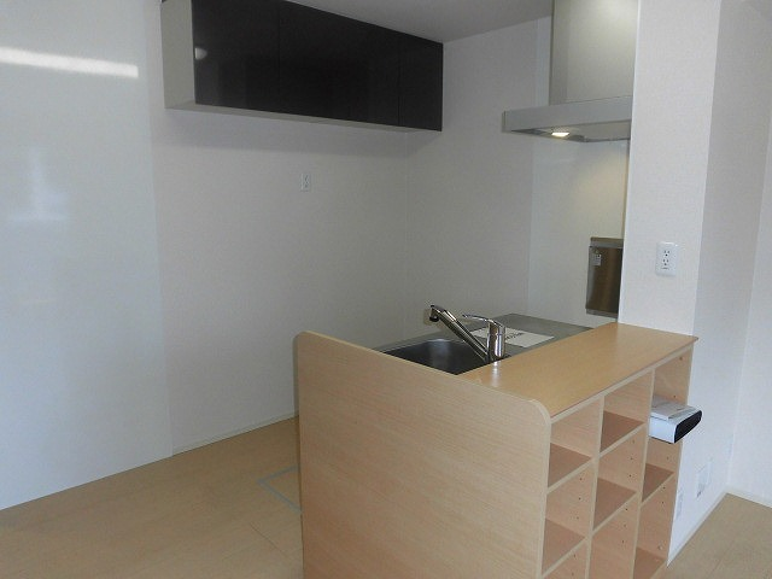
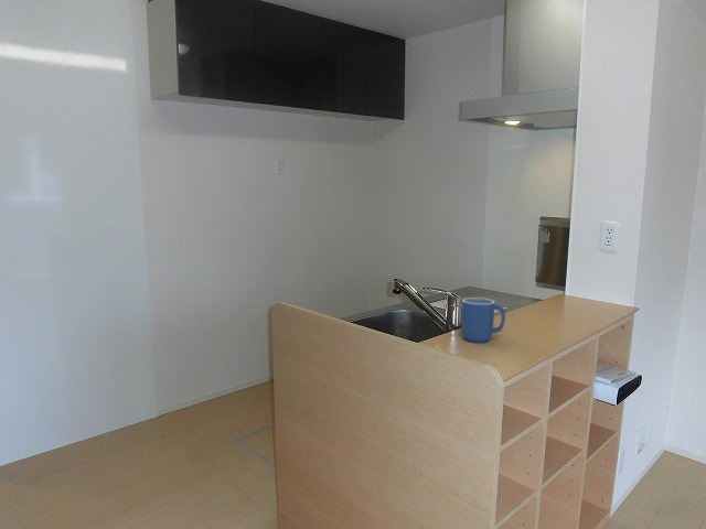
+ mug (481, 320)
